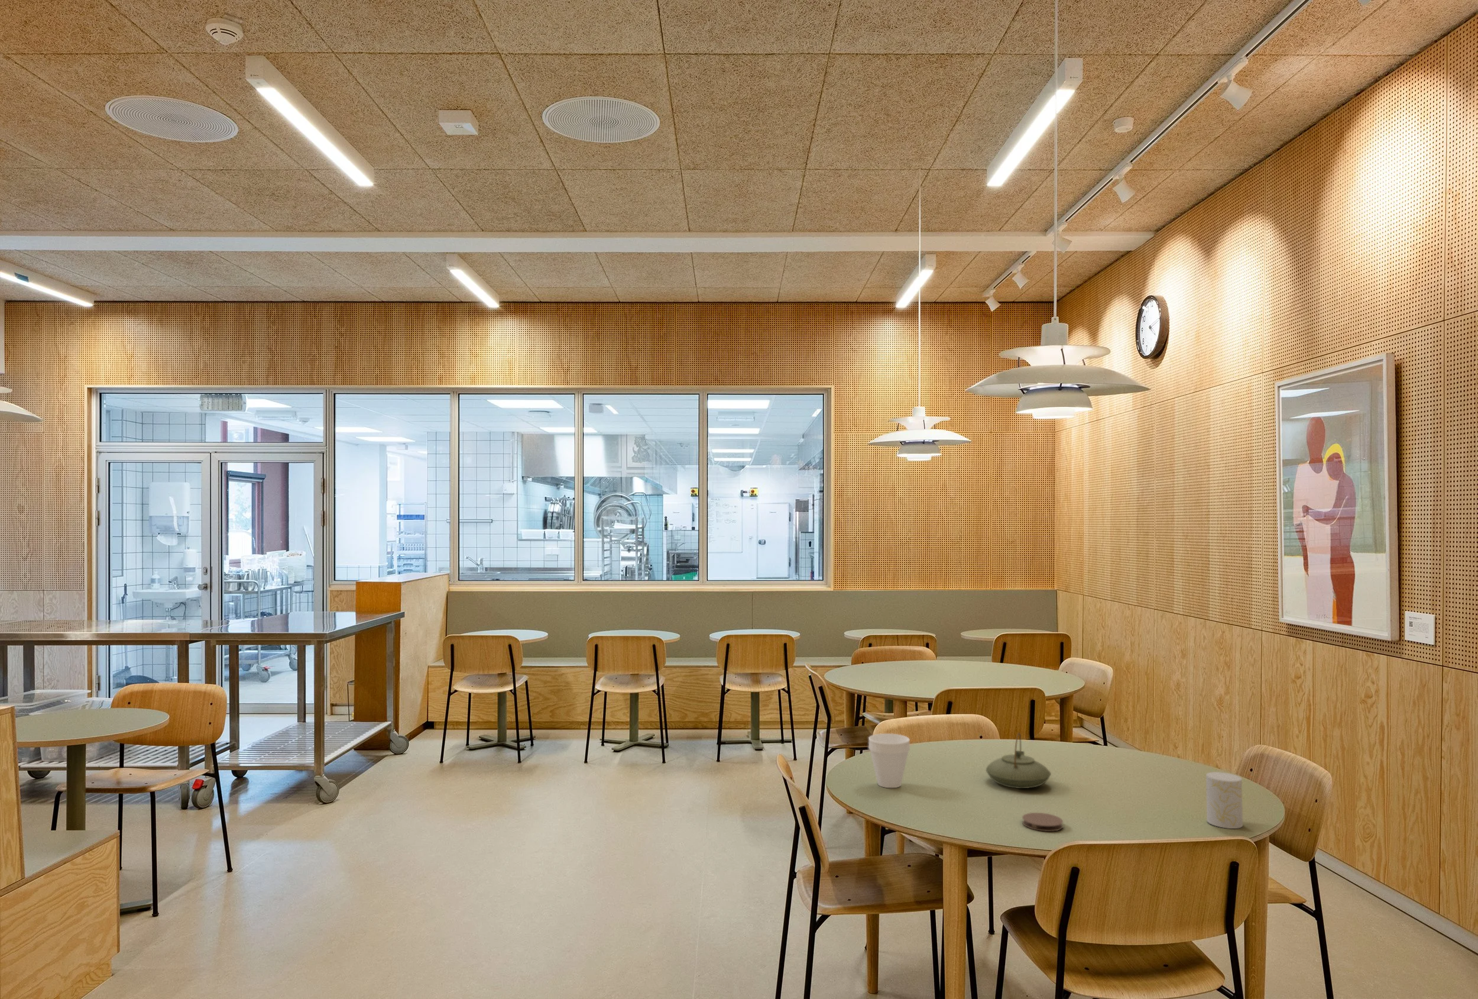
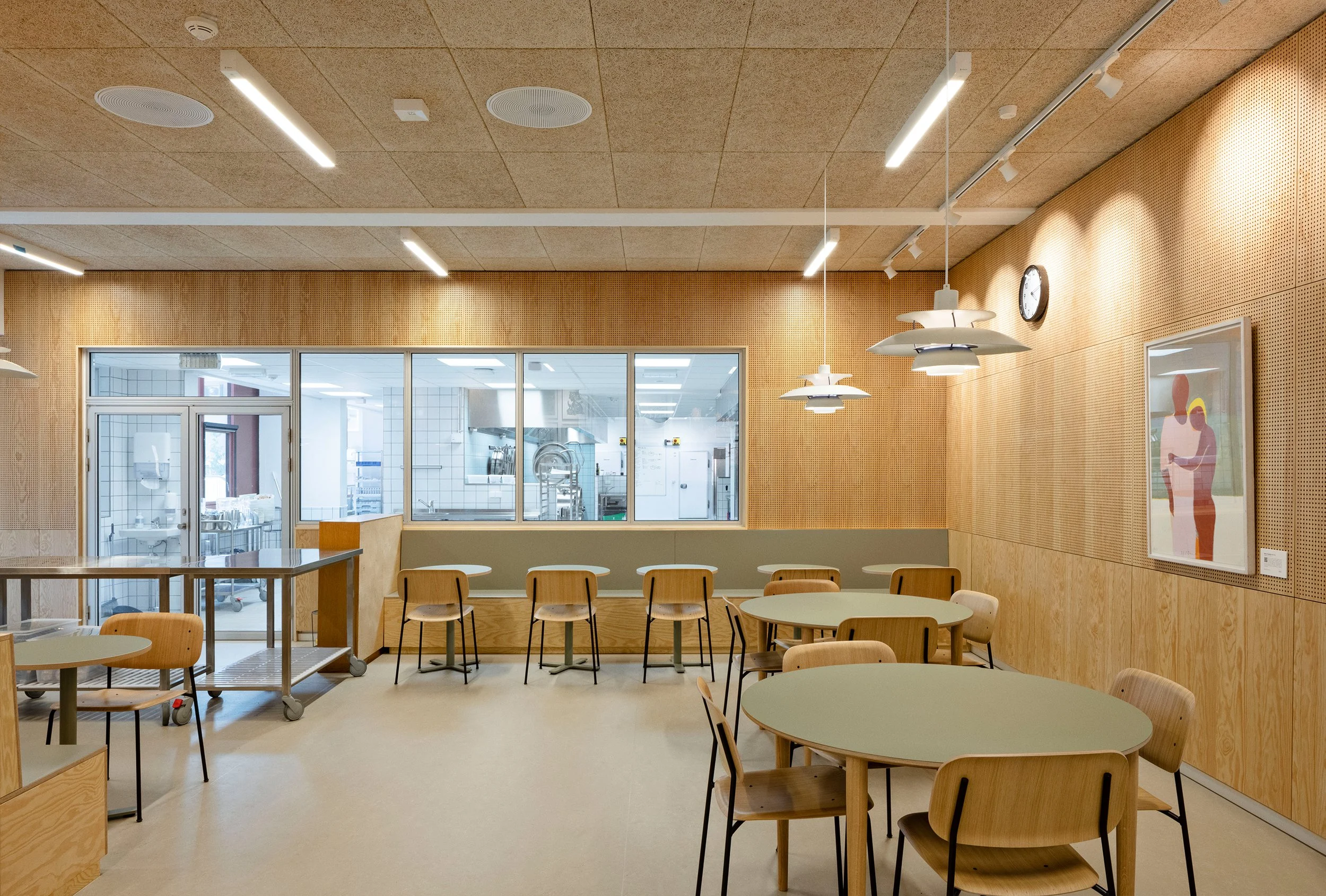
- teapot (1018, 757)
- cup (889, 762)
- cup (1224, 799)
- coaster (1042, 822)
